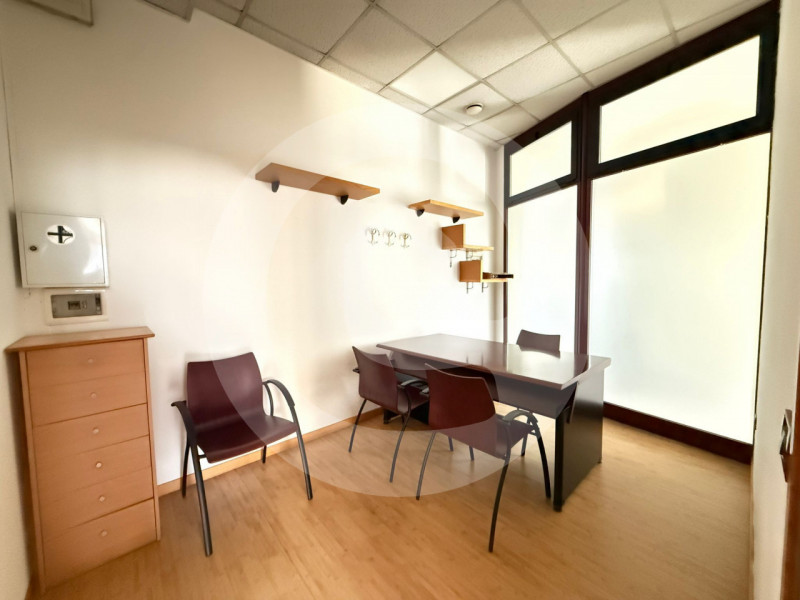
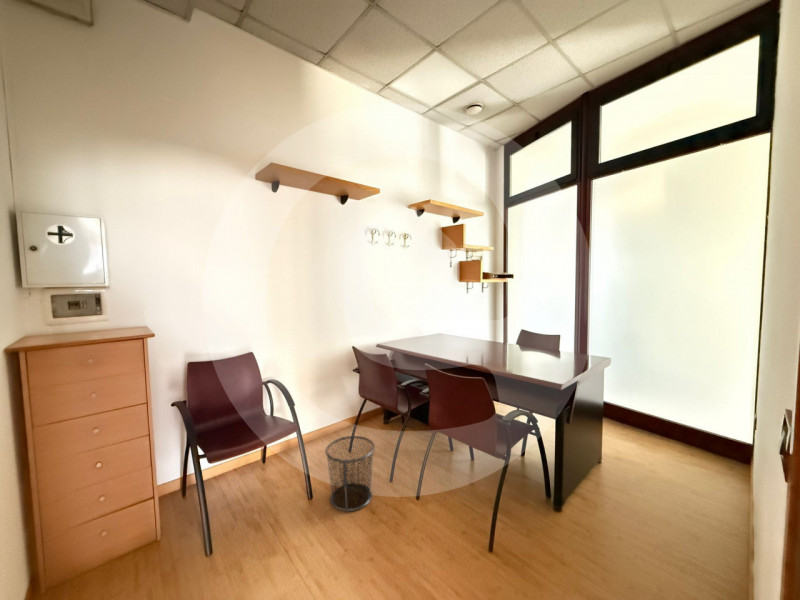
+ waste bin (350, 472)
